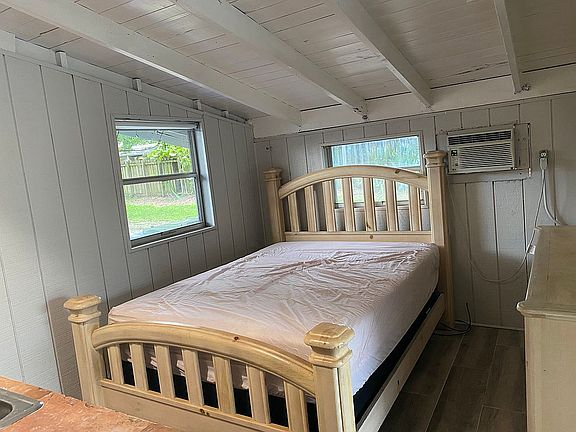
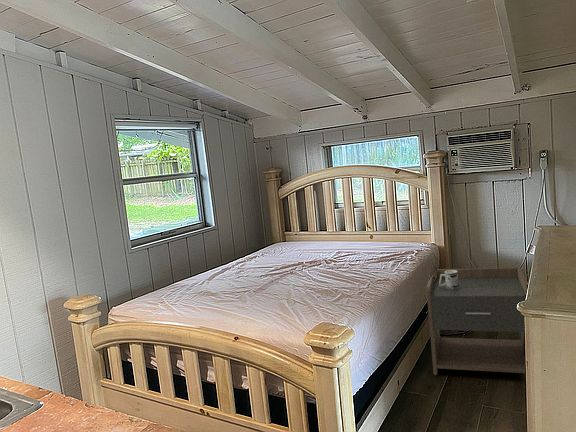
+ mug (448, 279)
+ nightstand (478, 320)
